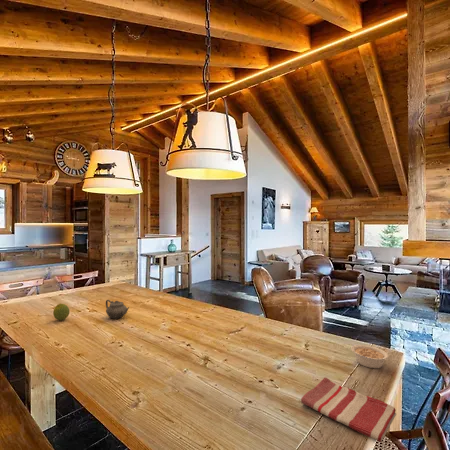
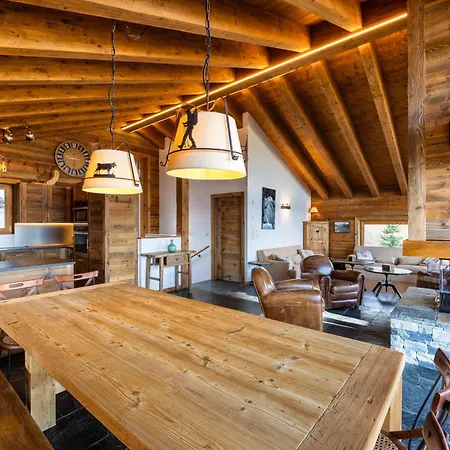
- legume (370, 356)
- teapot (117, 309)
- fruit (61, 311)
- dish towel (347, 405)
